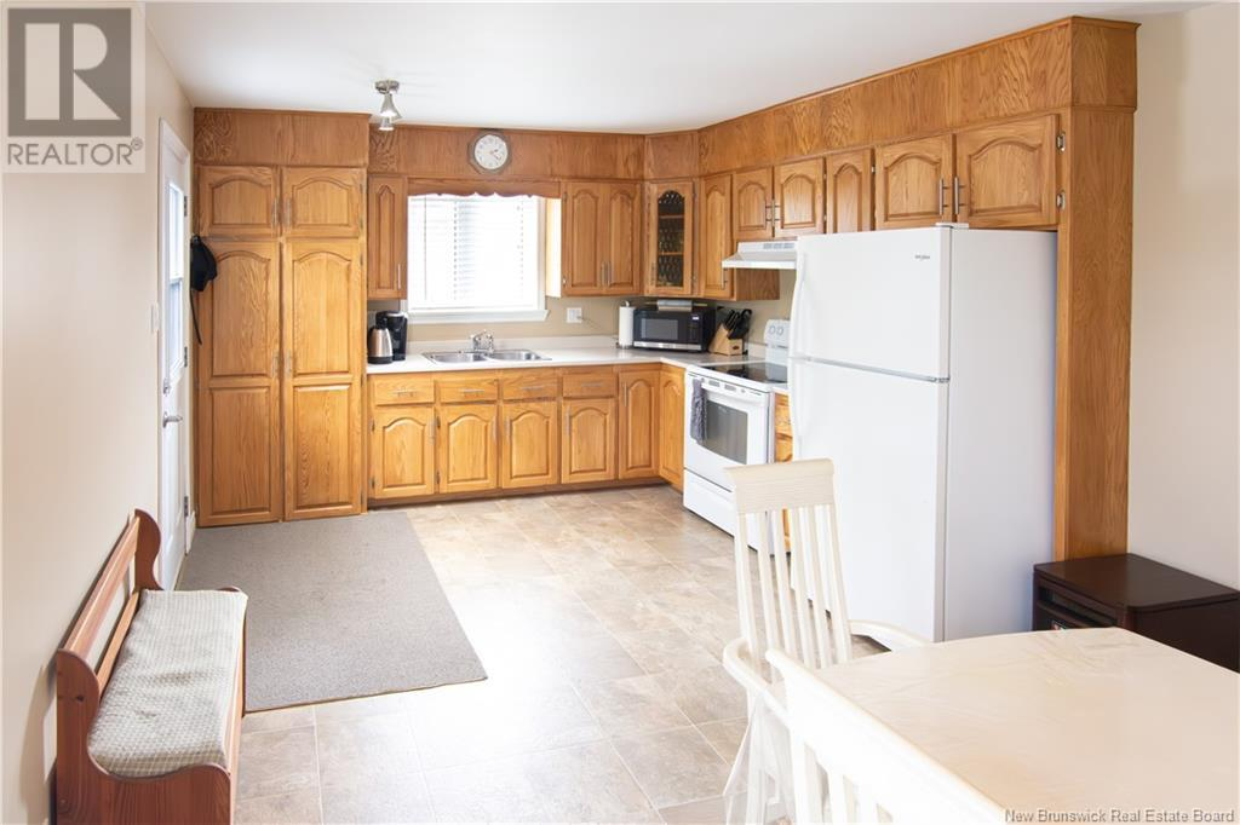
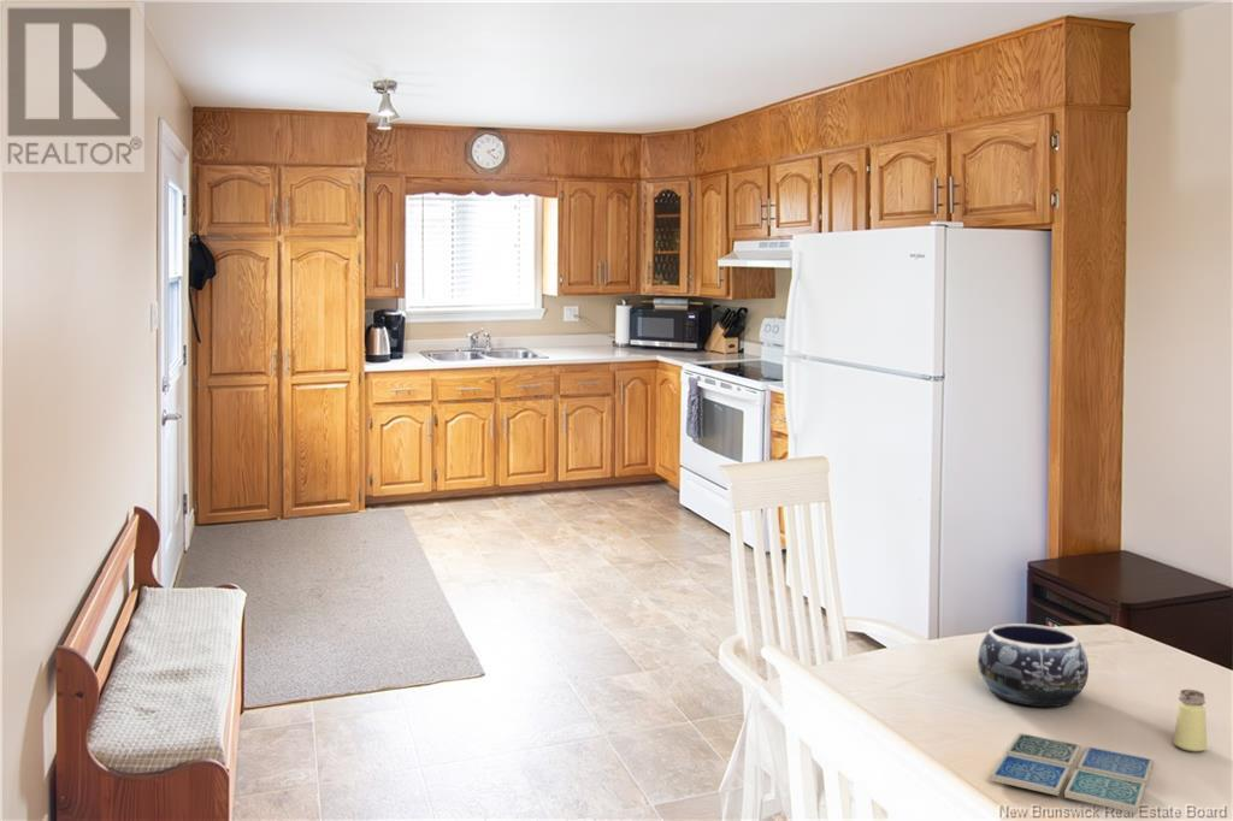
+ drink coaster (1075, 769)
+ saltshaker (1191, 719)
+ decorative bowl (1032, 663)
